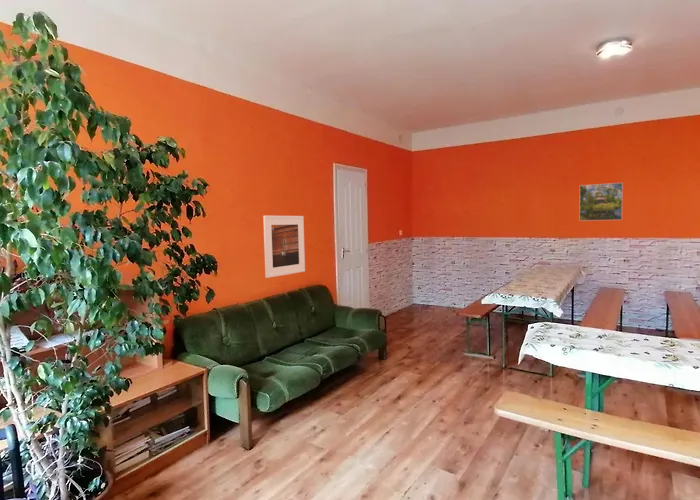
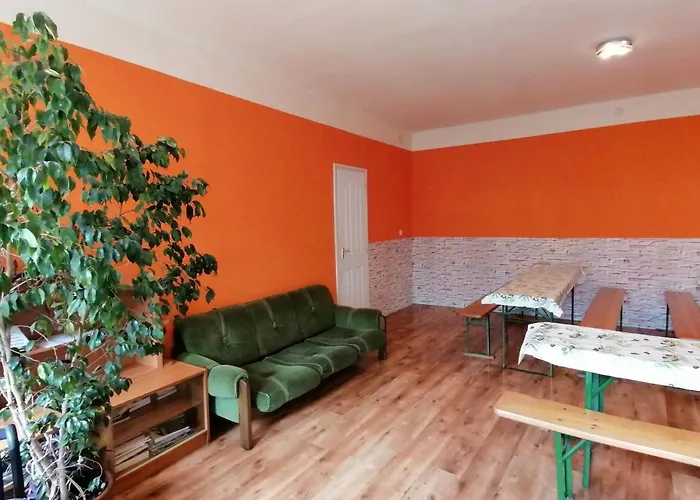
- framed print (600, 202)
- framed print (285, 245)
